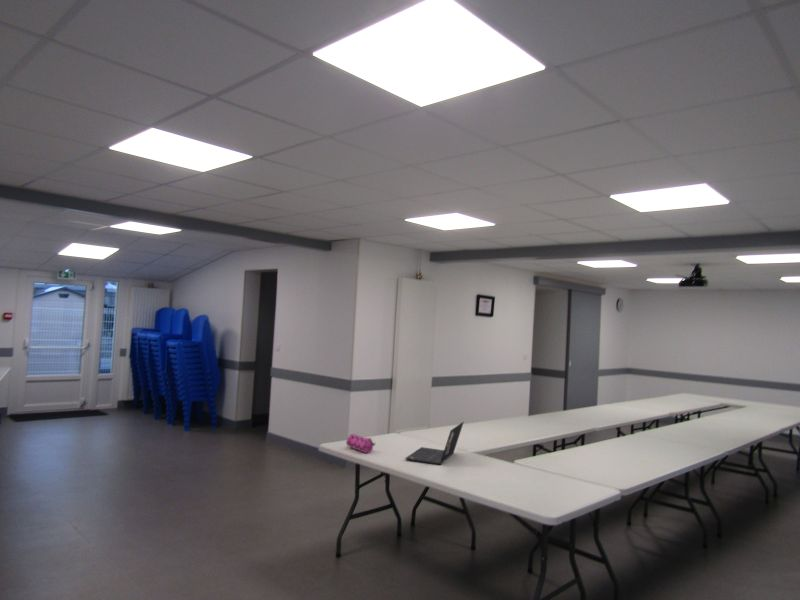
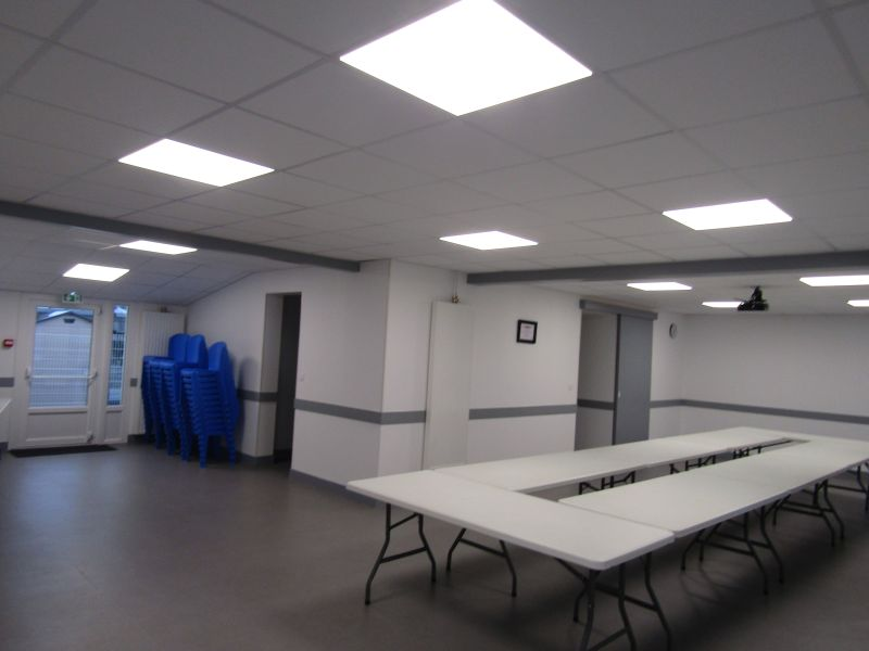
- laptop (435, 449)
- pencil case (359, 442)
